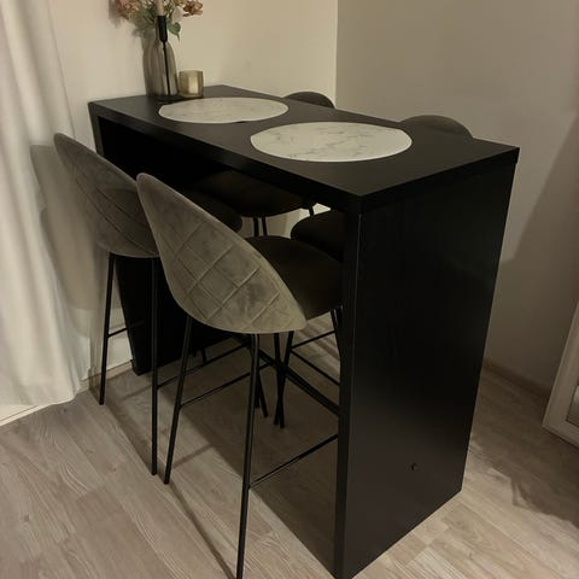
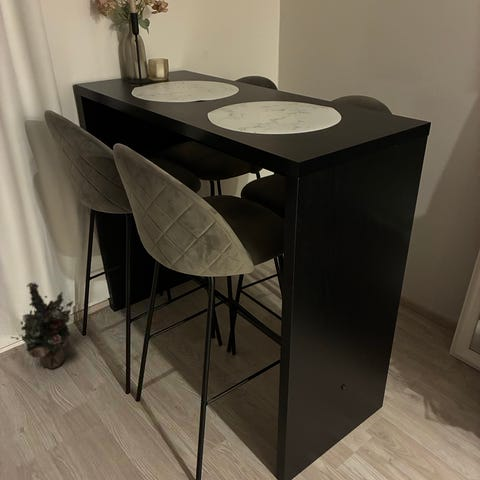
+ decorative plant (45, 322)
